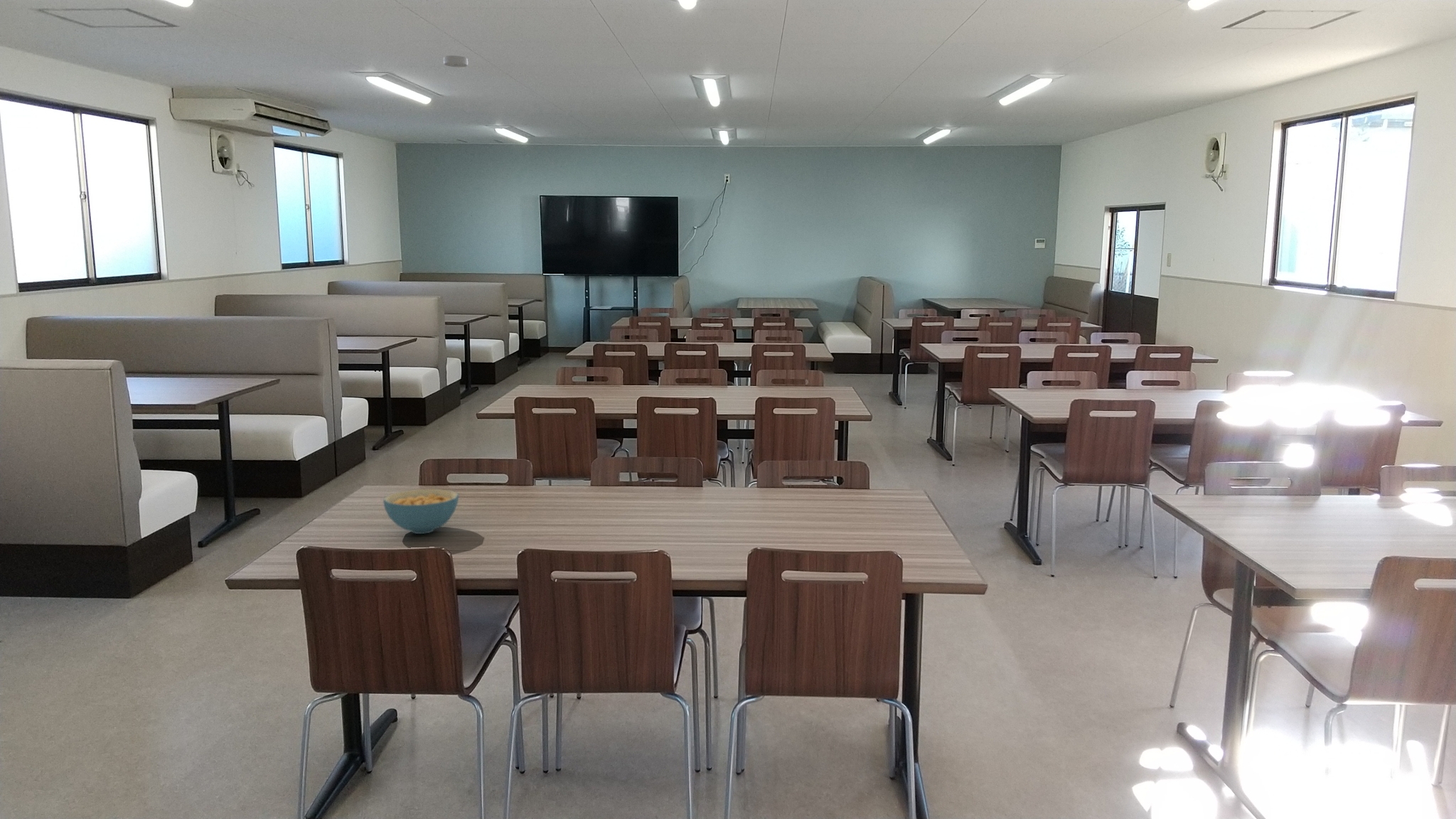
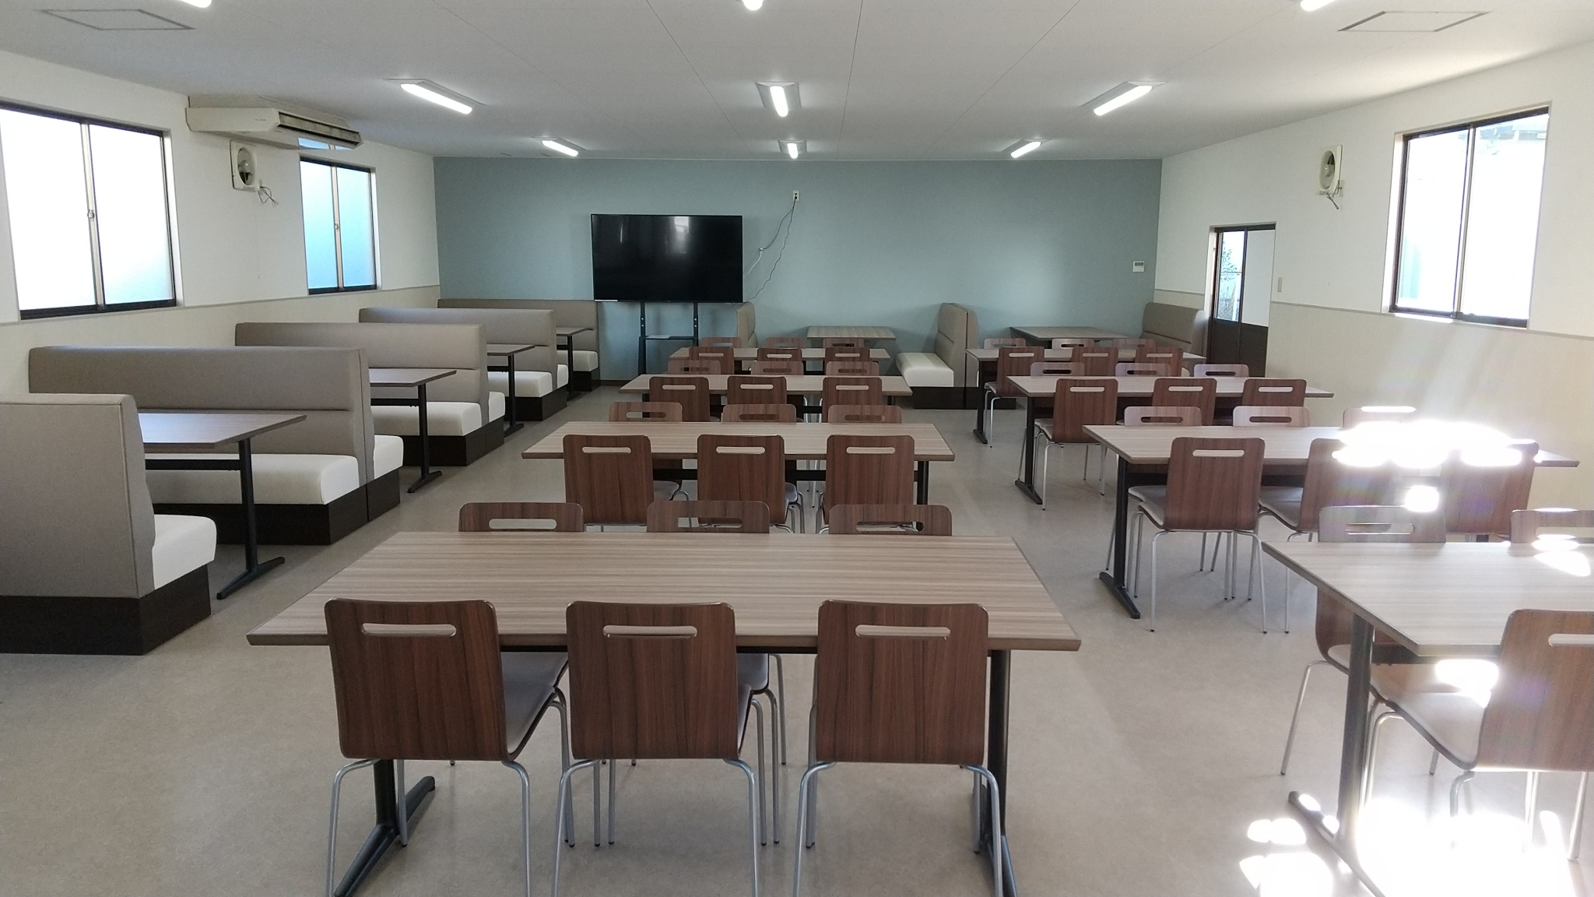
- cereal bowl (422, 513)
- smoke detector (456, 61)
